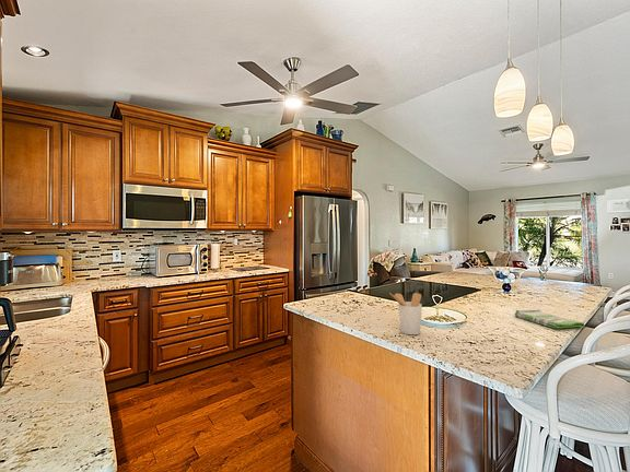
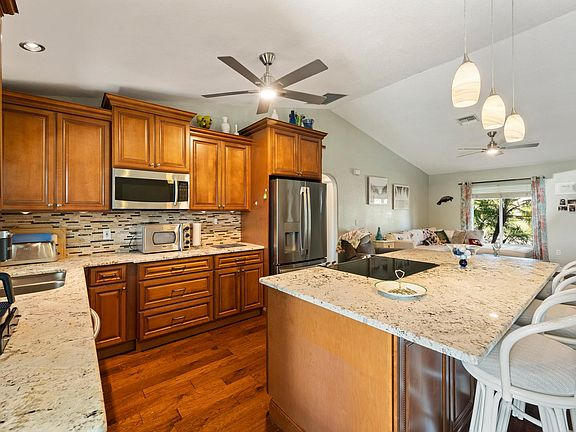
- dish towel (547, 317)
- utensil holder (405, 311)
